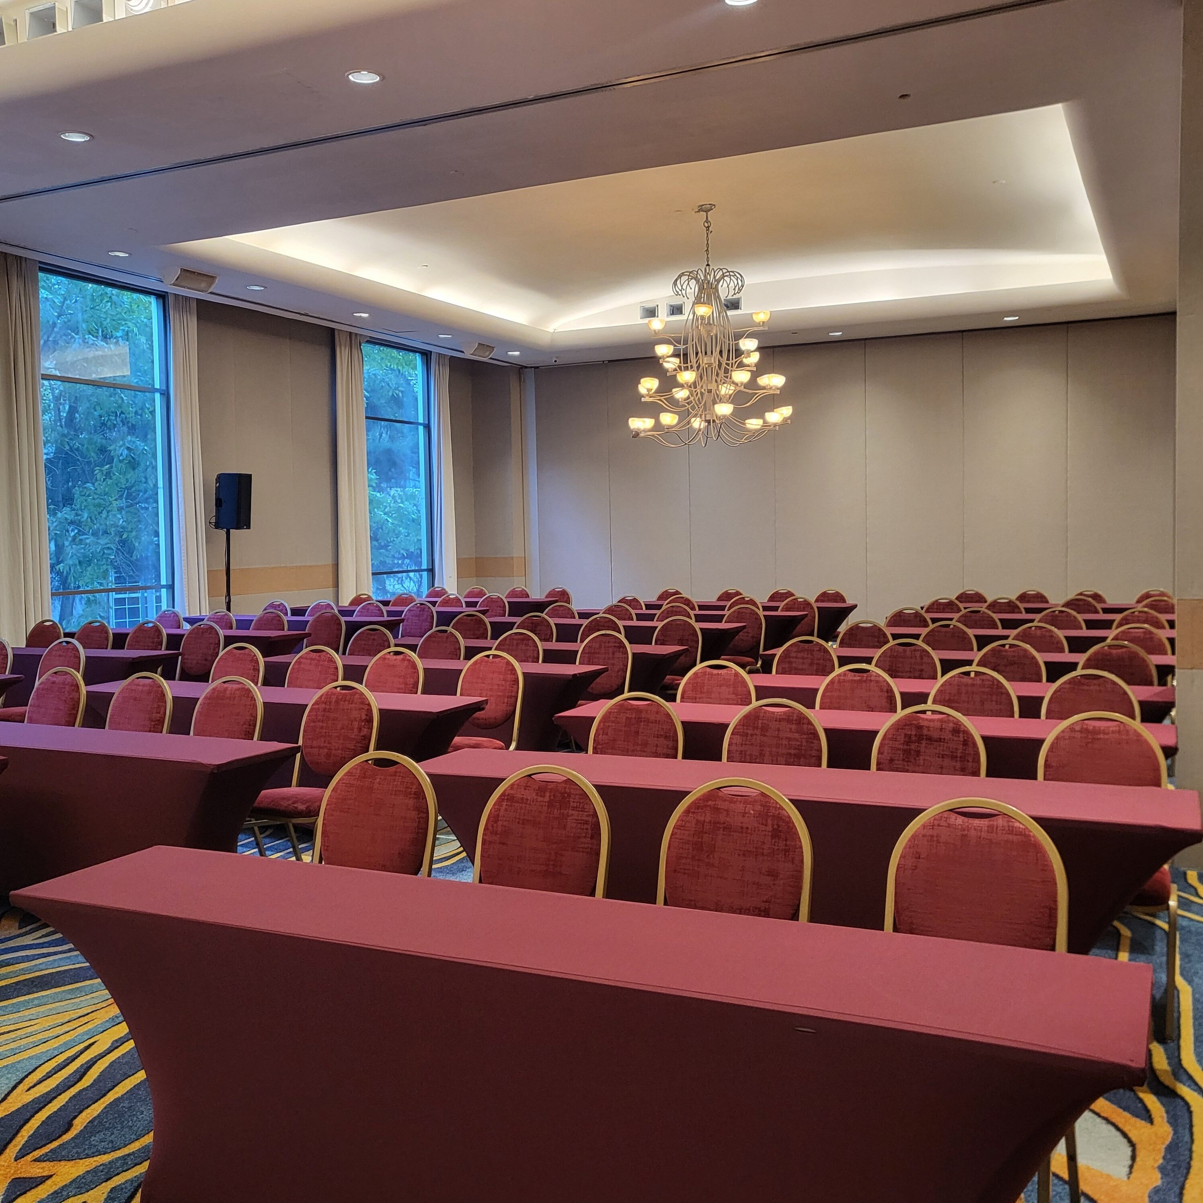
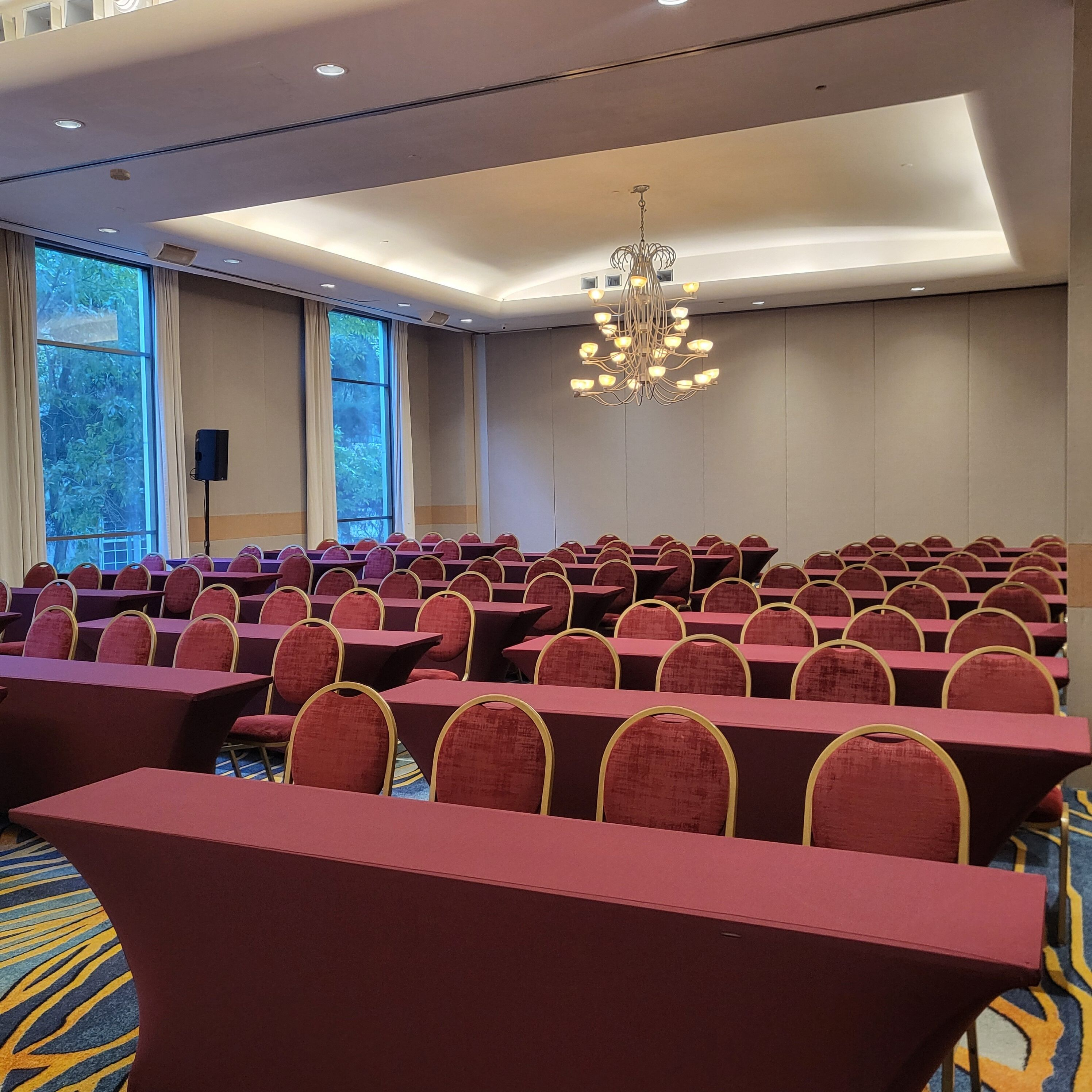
+ smoke detector (120, 174)
